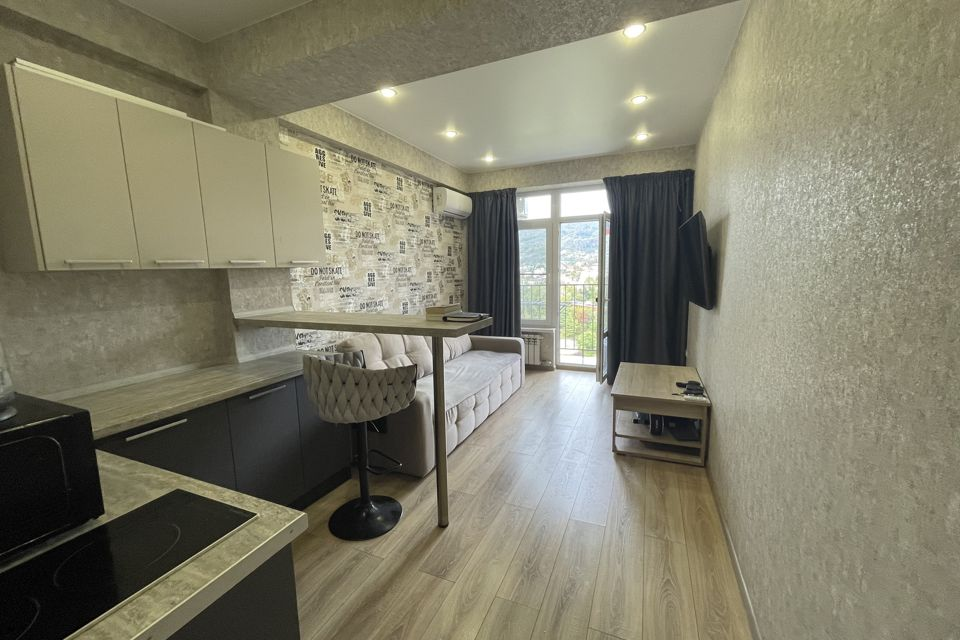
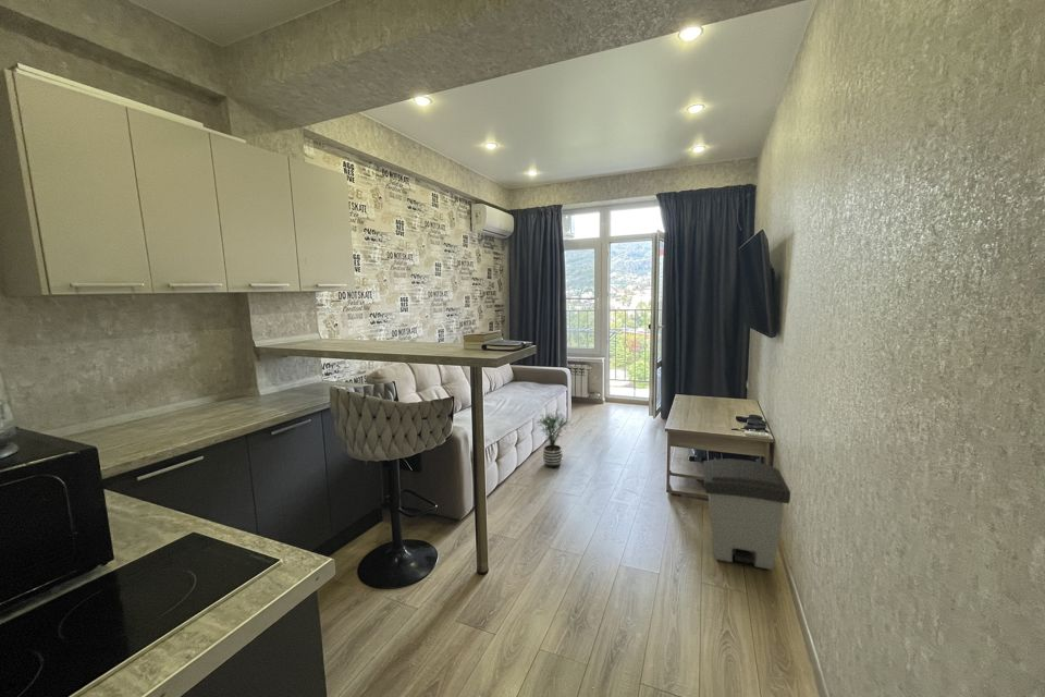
+ potted plant (552, 439)
+ trash can (741, 511)
